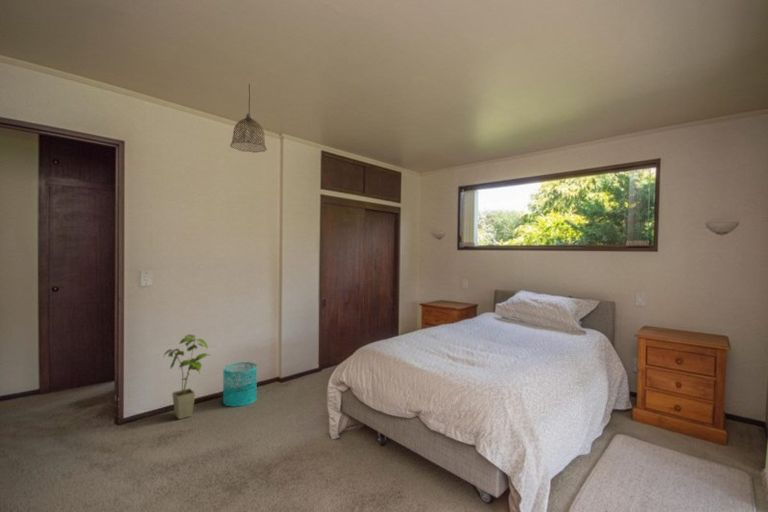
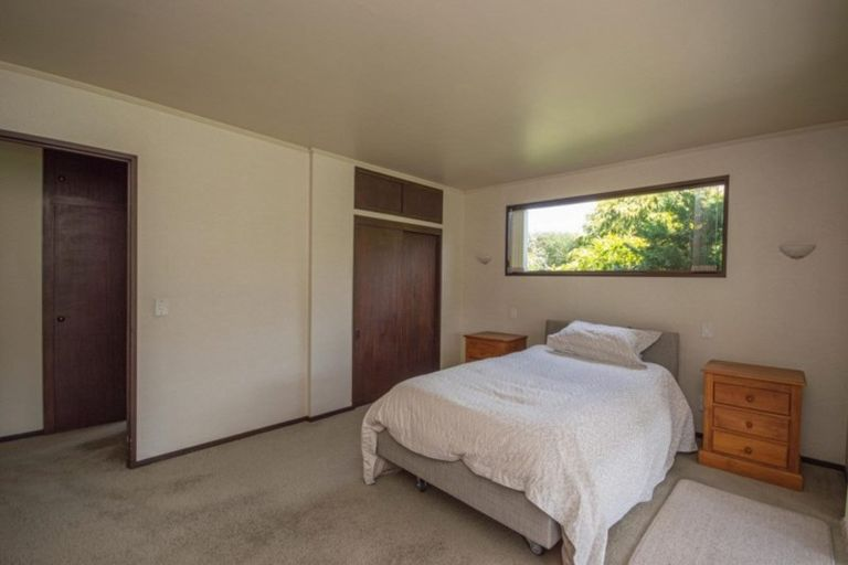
- wastebasket (240, 383)
- house plant (189, 374)
- pendant lamp (249, 115)
